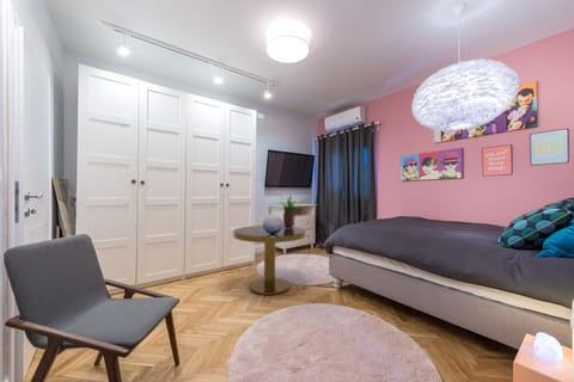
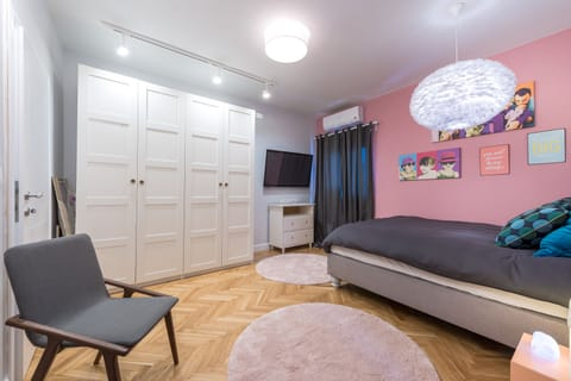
- potted plant (289, 210)
- decorative sphere (273, 223)
- side table (269, 258)
